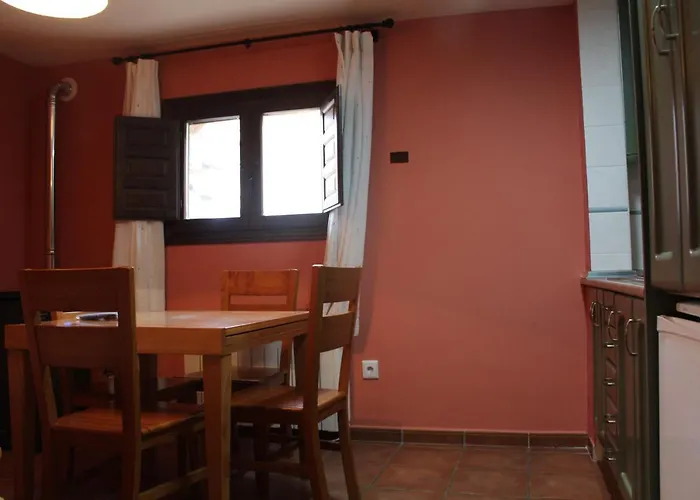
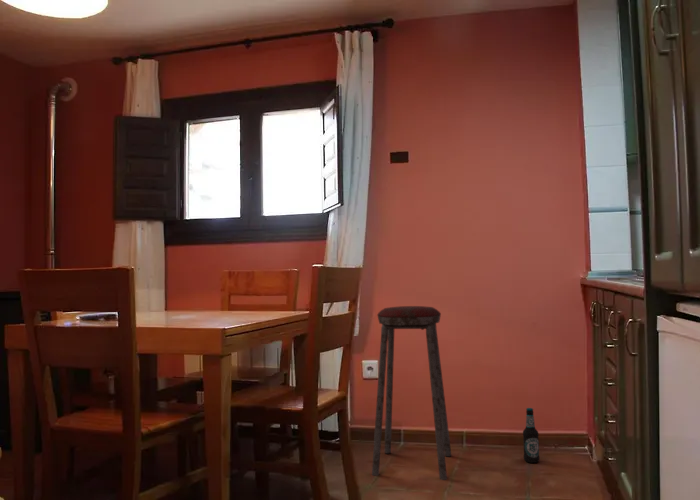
+ bottle (530, 434)
+ music stool (392, 385)
